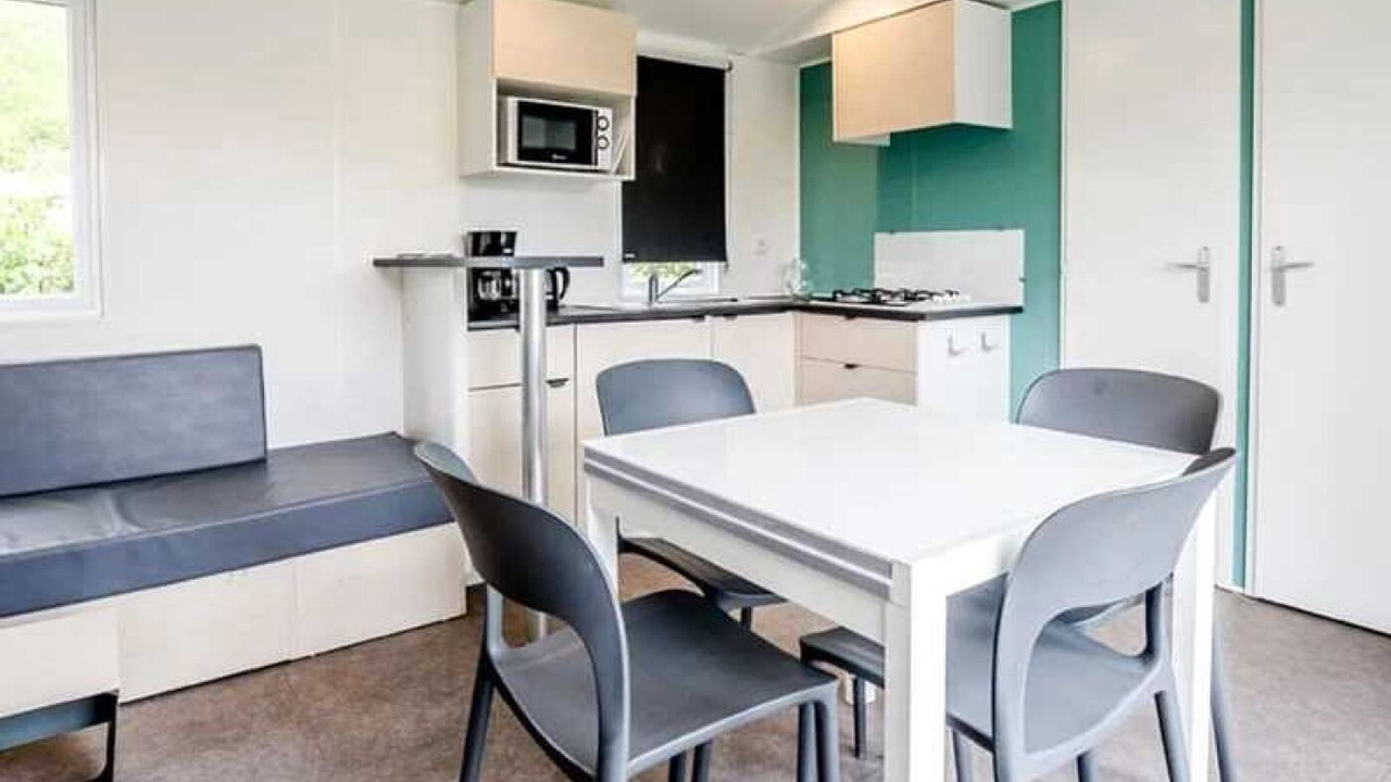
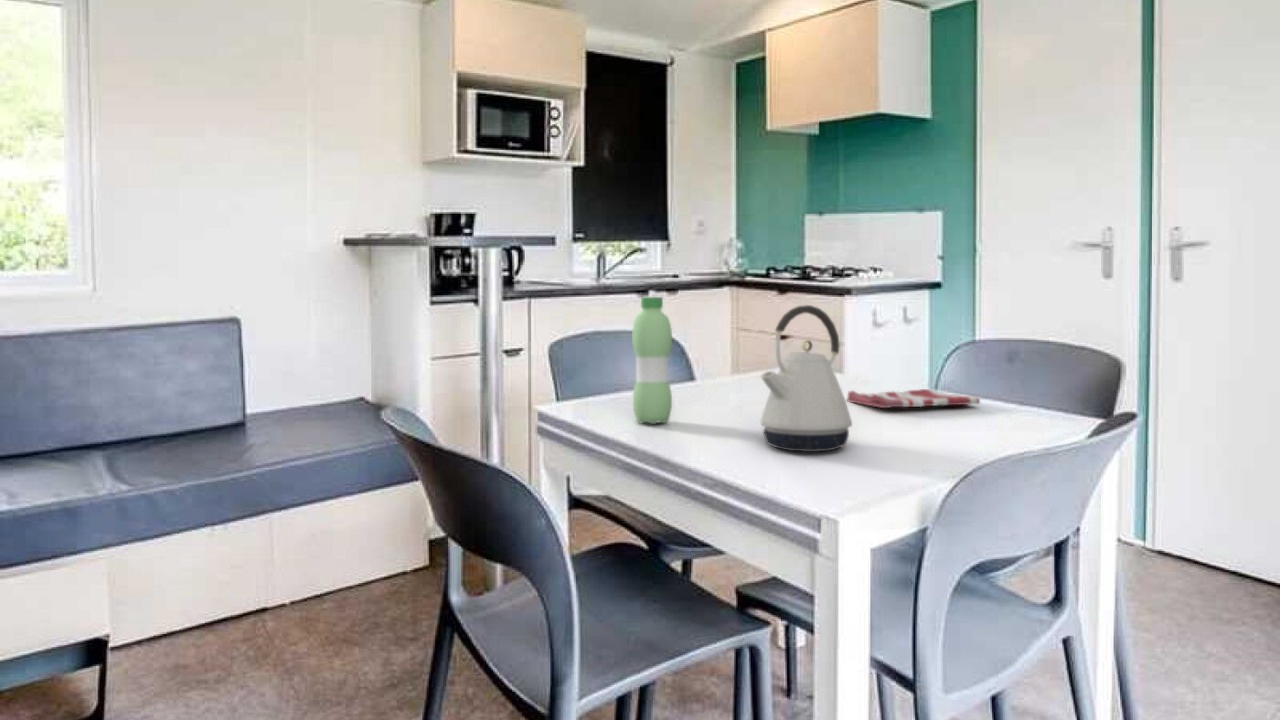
+ kettle (803, 376)
+ water bottle (652, 359)
+ dish towel (911, 397)
